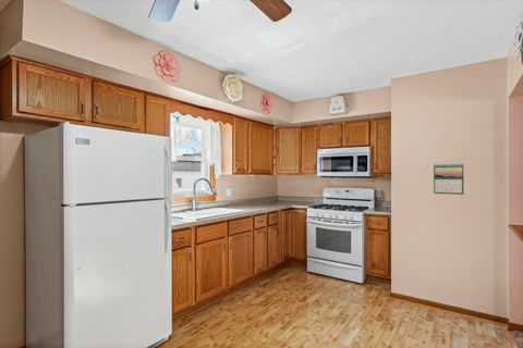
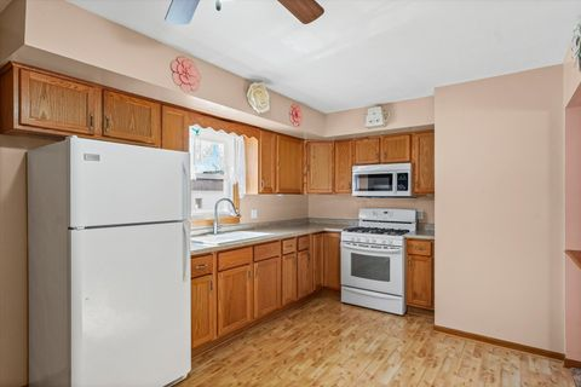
- calendar (448, 178)
